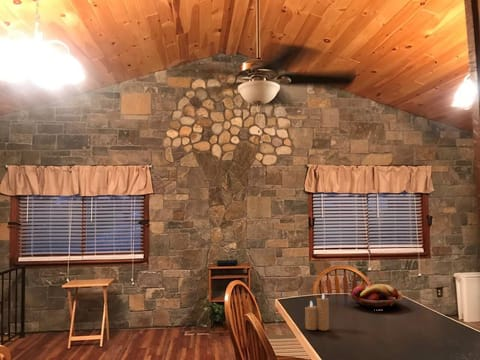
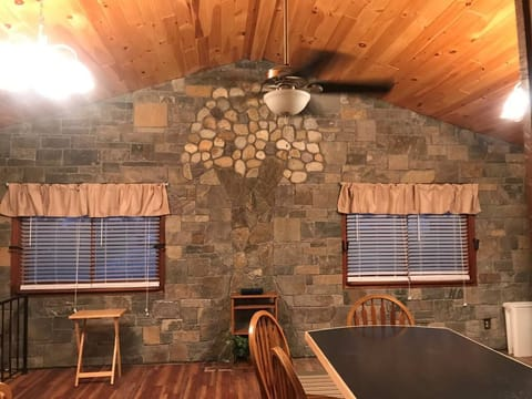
- candle (316, 310)
- fruit basket (376, 294)
